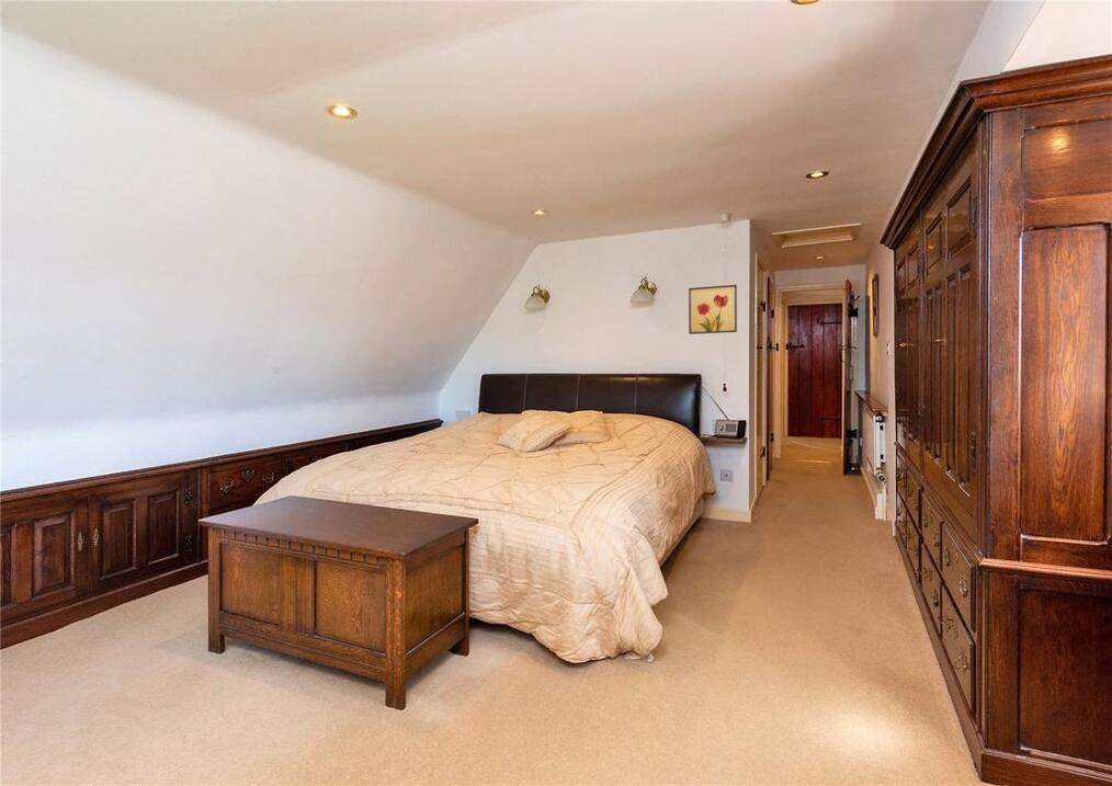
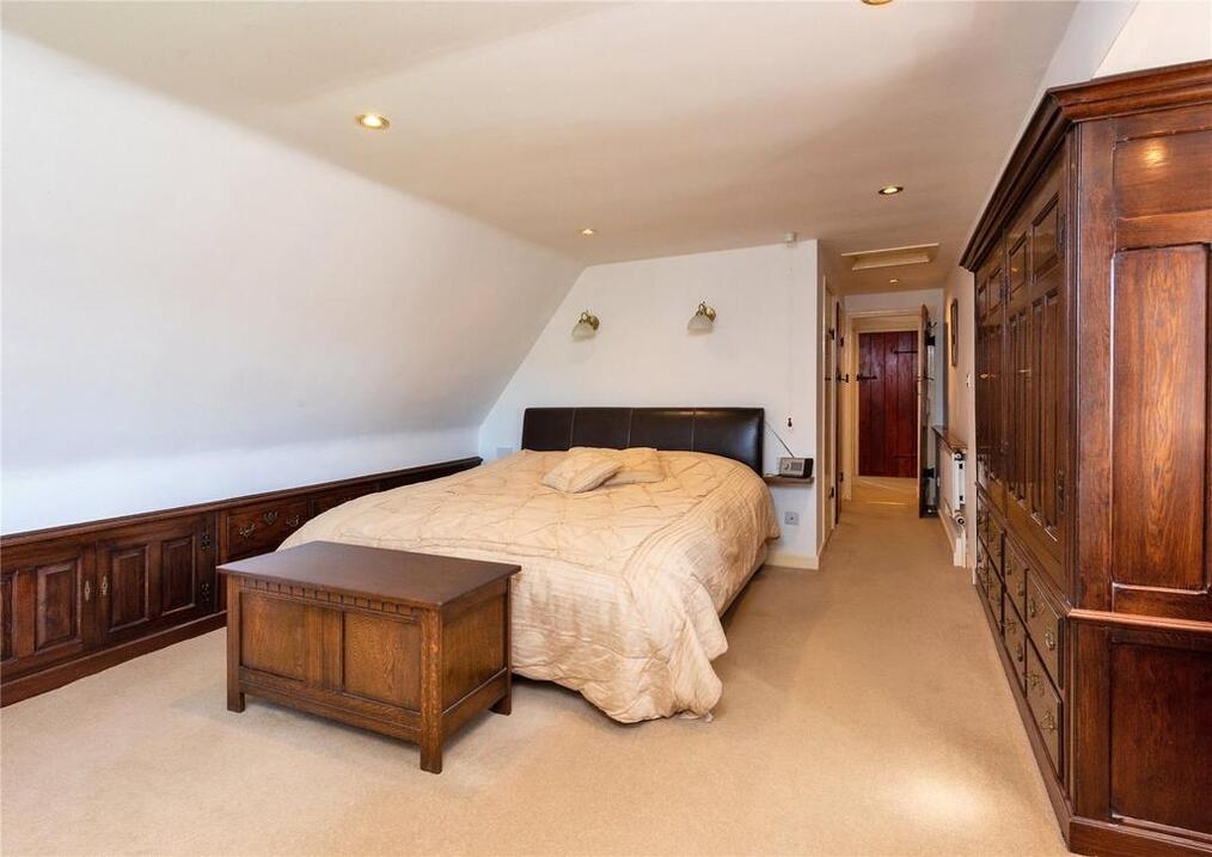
- wall art (712, 309)
